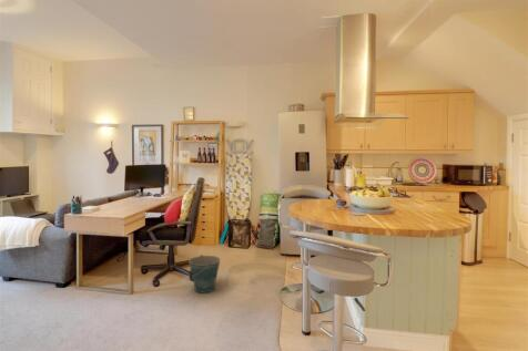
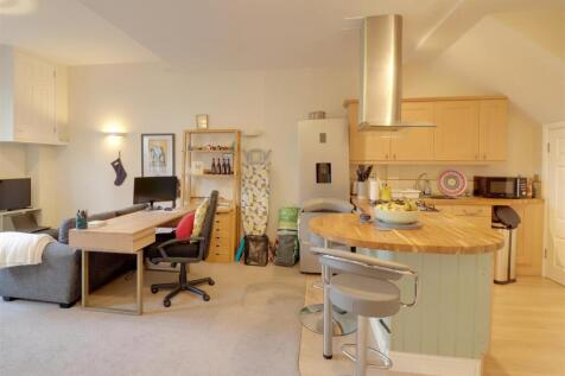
- bucket (204, 273)
